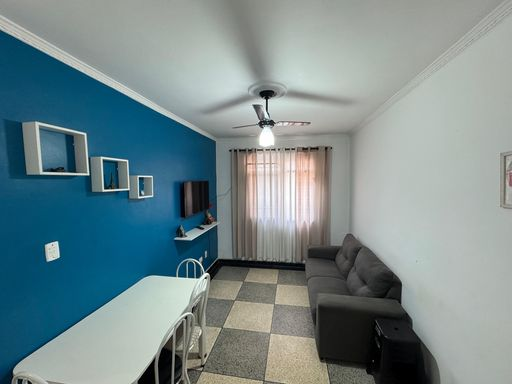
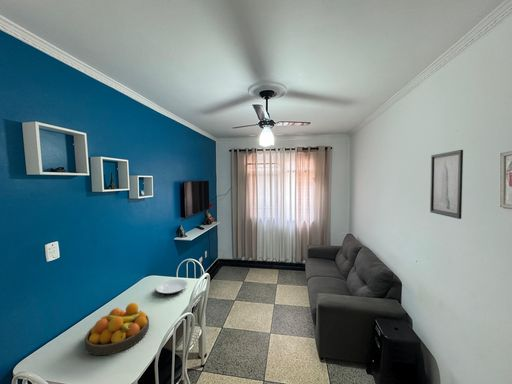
+ plate (172, 287)
+ wall art (444, 184)
+ fruit bowl (118, 323)
